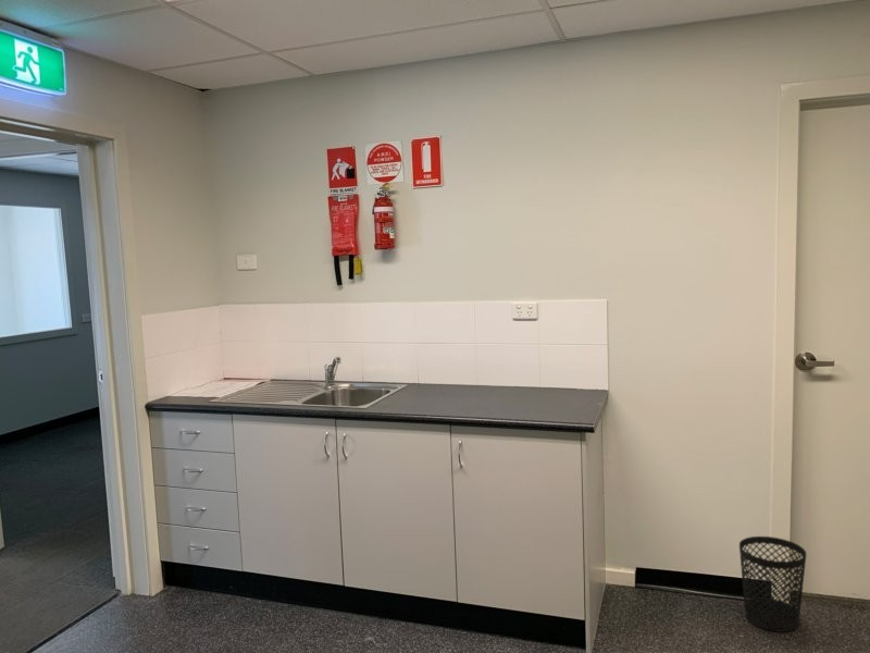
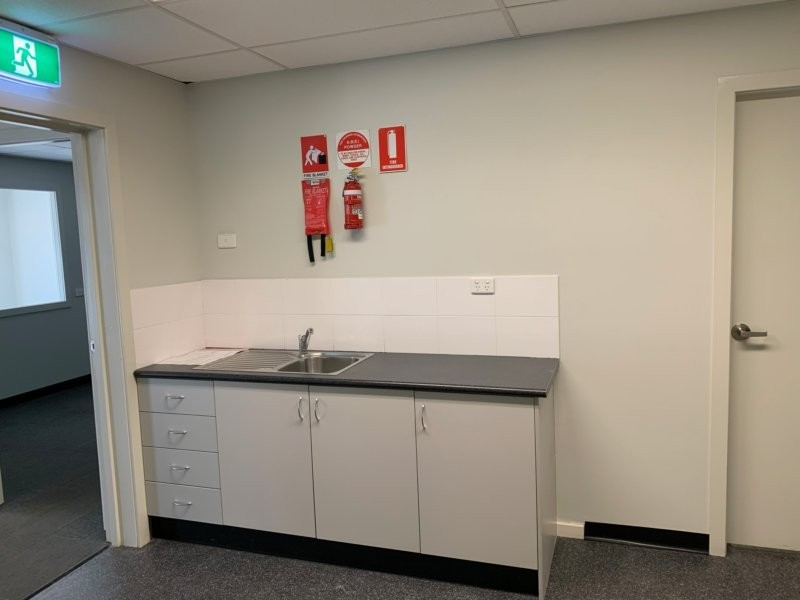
- wastebasket (771, 583)
